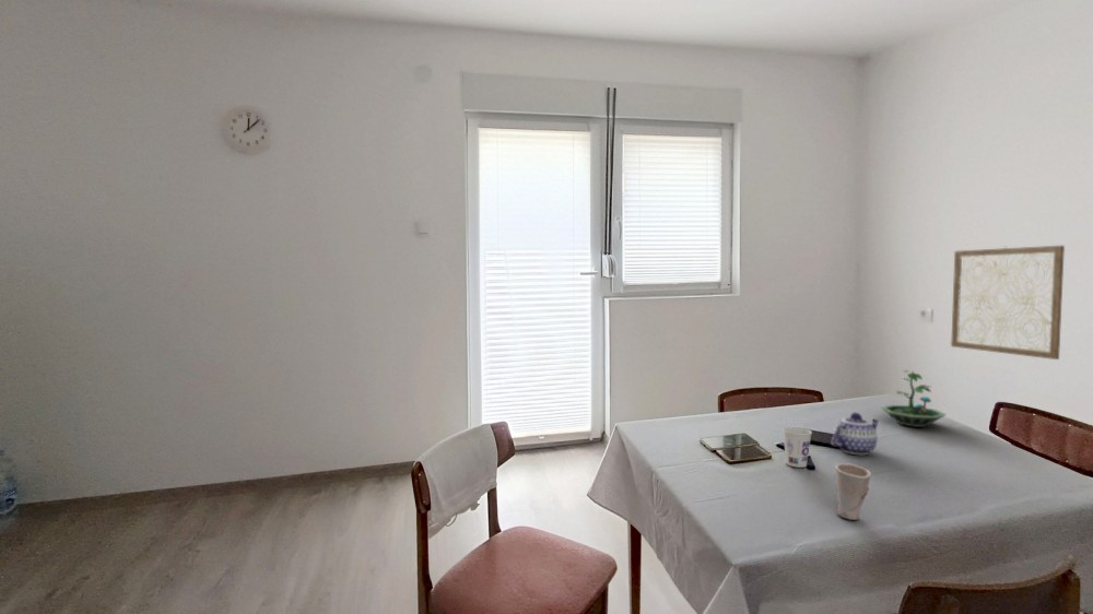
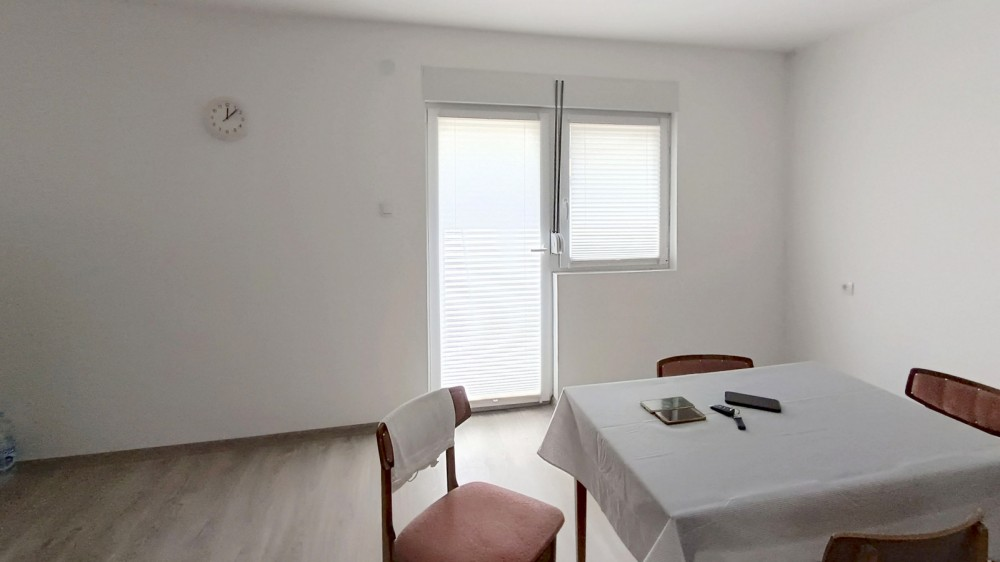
- terrarium (912, 381)
- cup (853, 493)
- wall art (1007, 297)
- cup (796, 447)
- teapot (856, 432)
